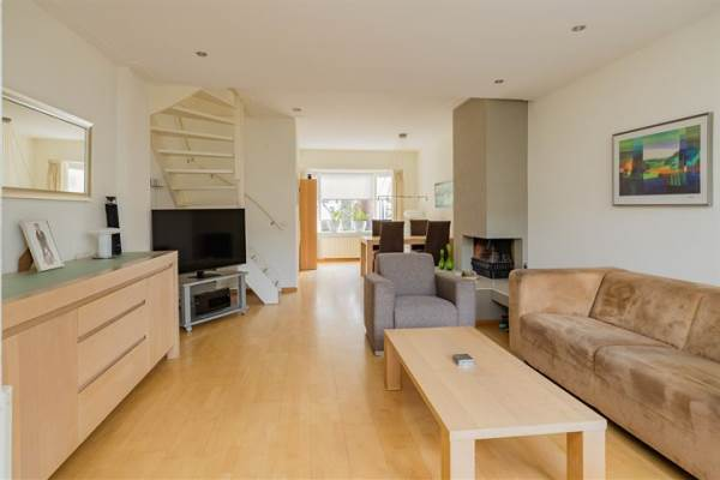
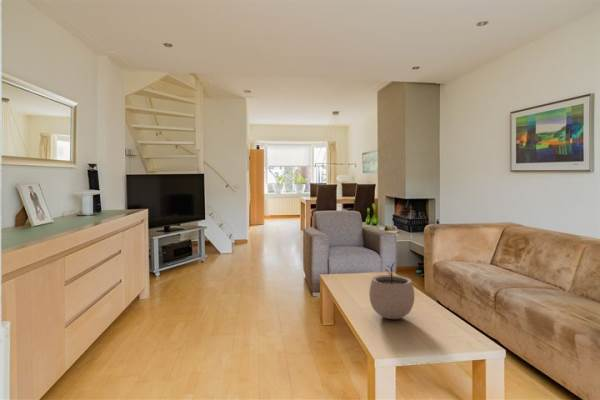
+ plant pot (391, 289)
